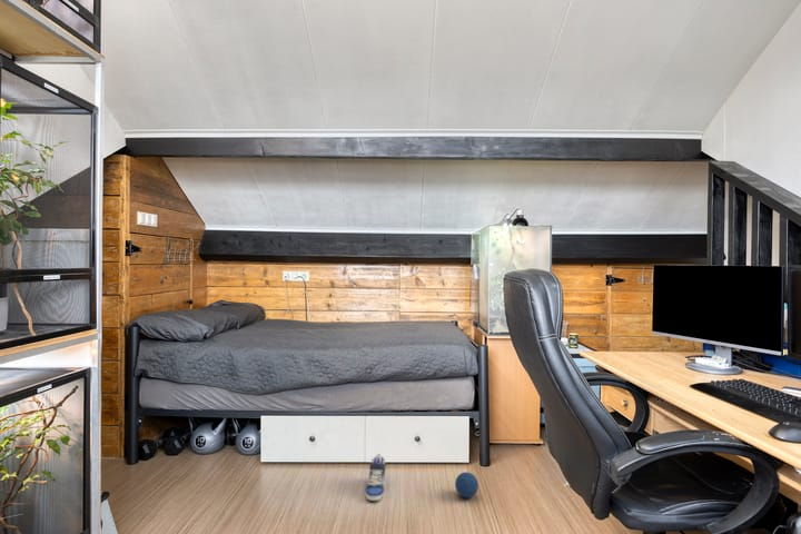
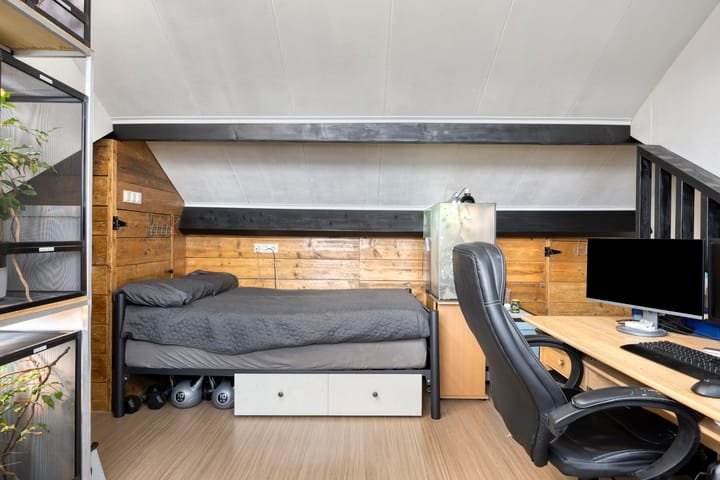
- ball (466, 484)
- sneaker (375, 474)
